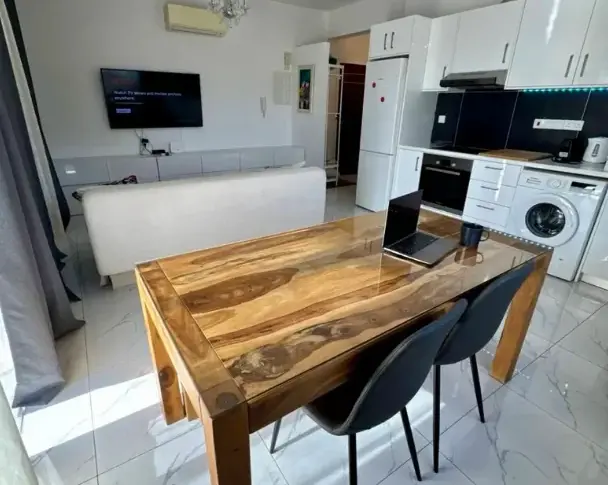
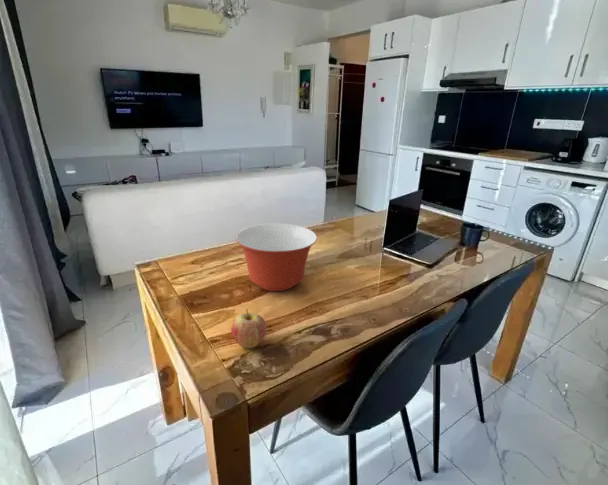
+ mixing bowl (276, 259)
+ fruit (248, 329)
